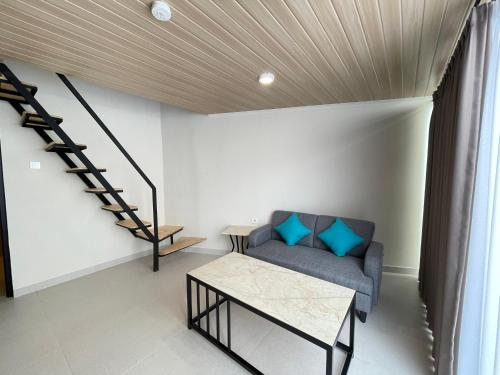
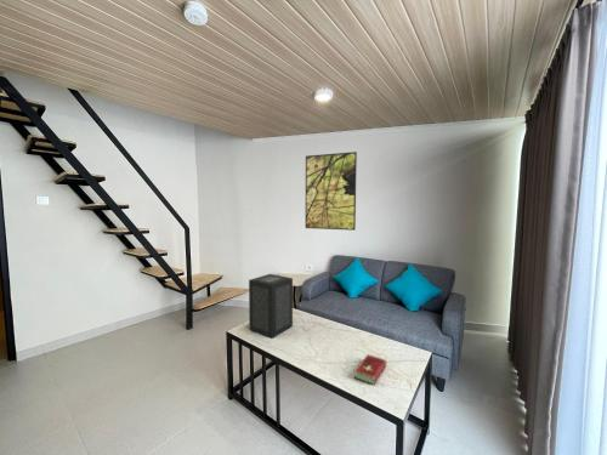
+ hardcover book (370, 368)
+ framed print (329, 192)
+ speaker (271, 303)
